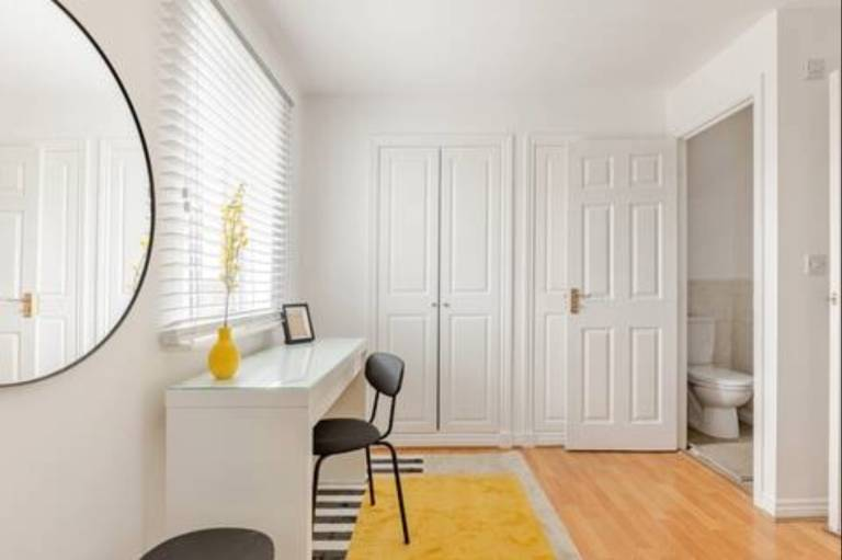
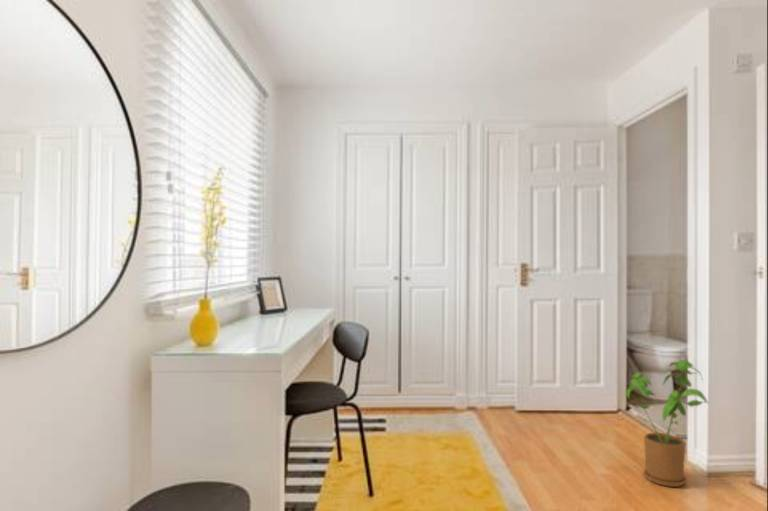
+ house plant (670, 420)
